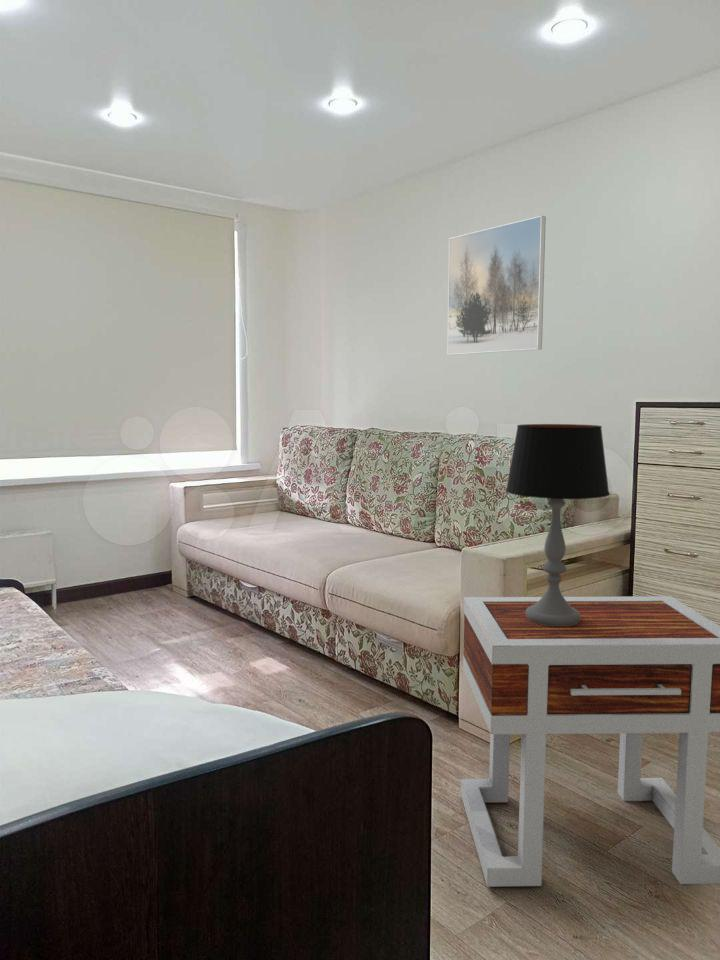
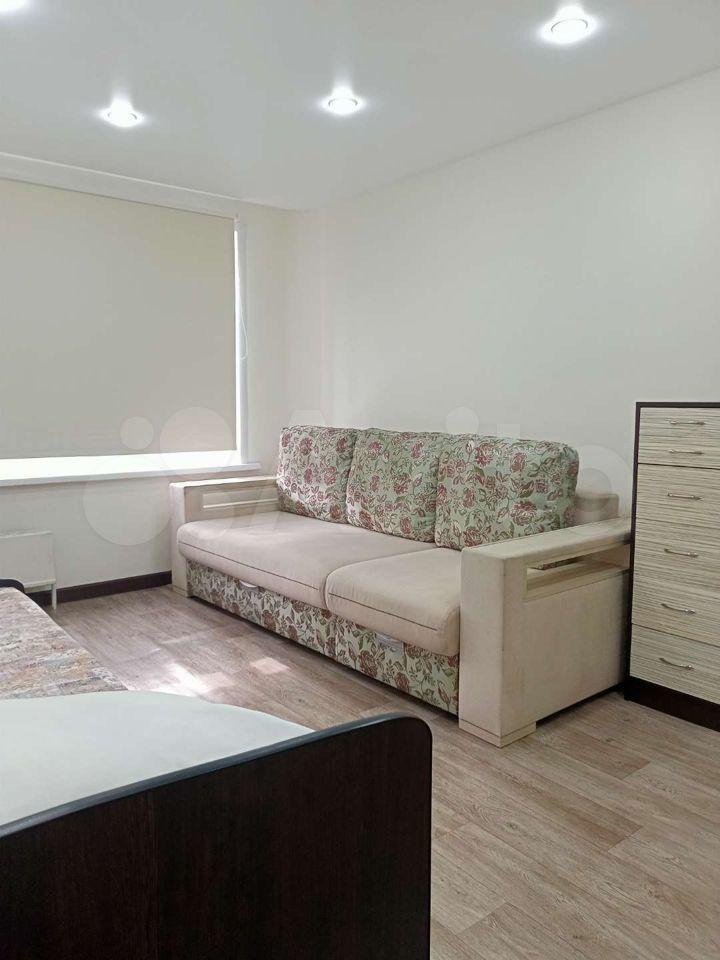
- table lamp (555, 522)
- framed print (492, 290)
- side table (589, 731)
